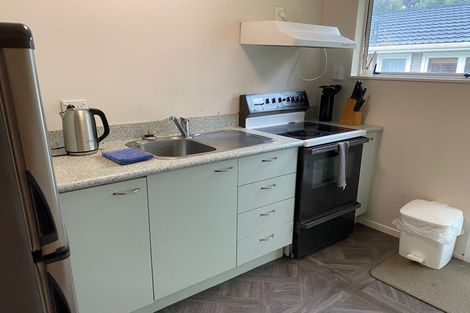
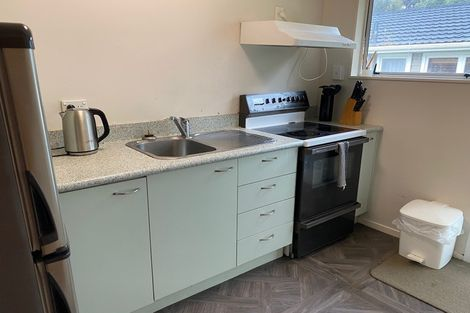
- dish towel (127, 154)
